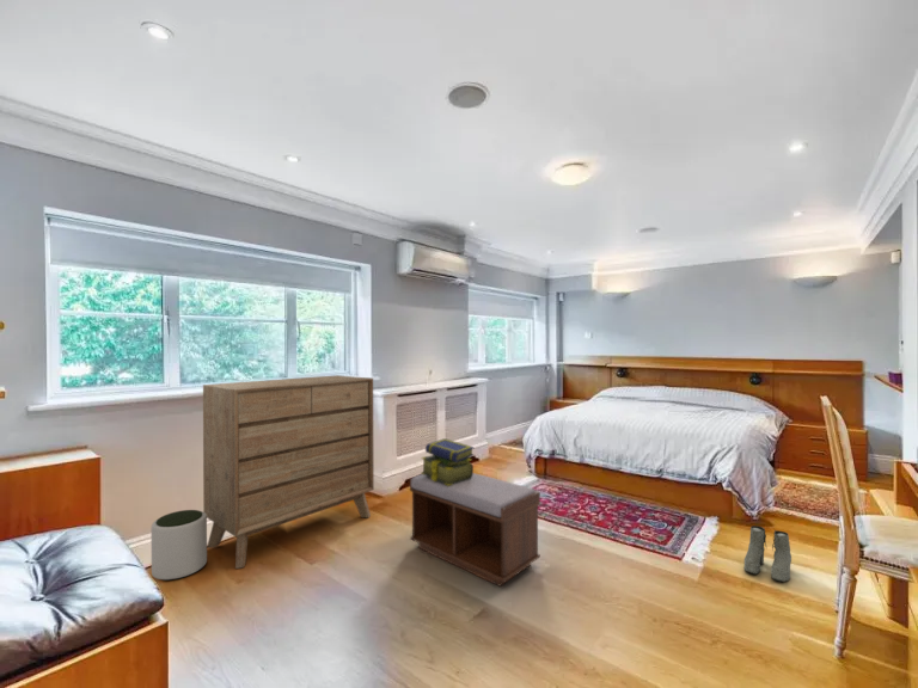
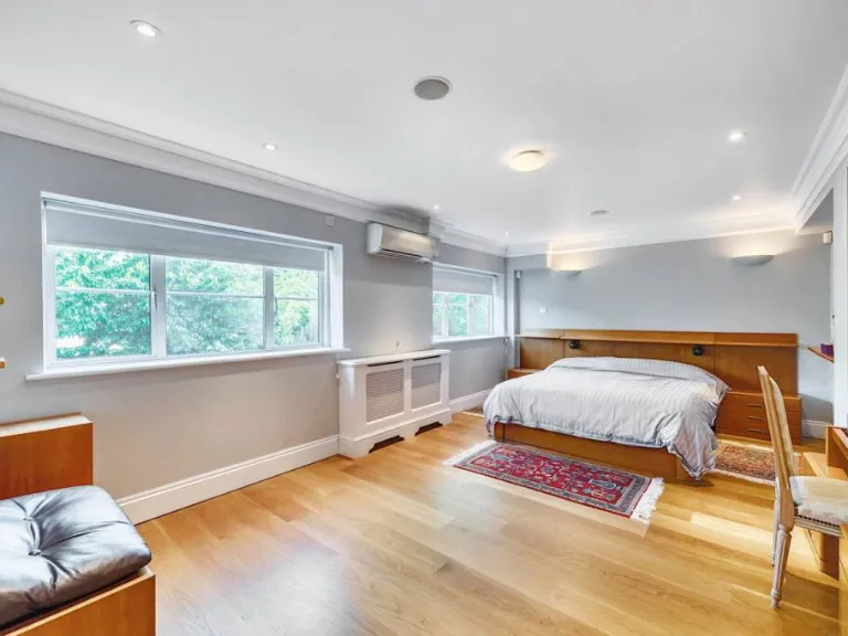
- stack of books (448, 460)
- bench (471, 518)
- boots (764, 549)
- dresser (295, 455)
- plant pot (179, 542)
